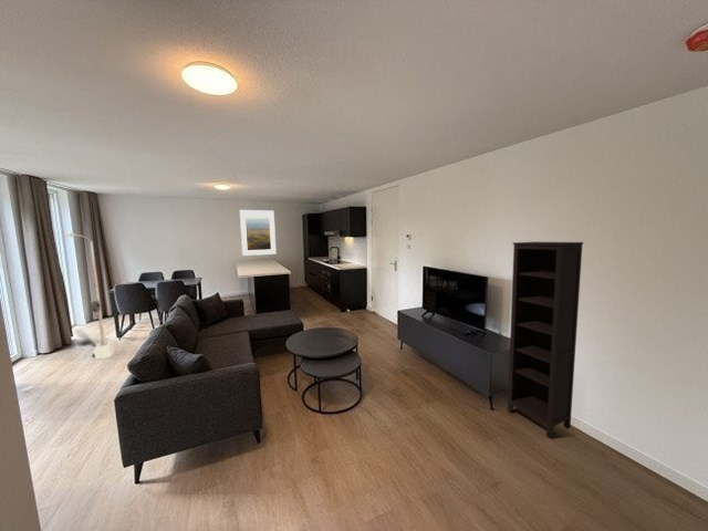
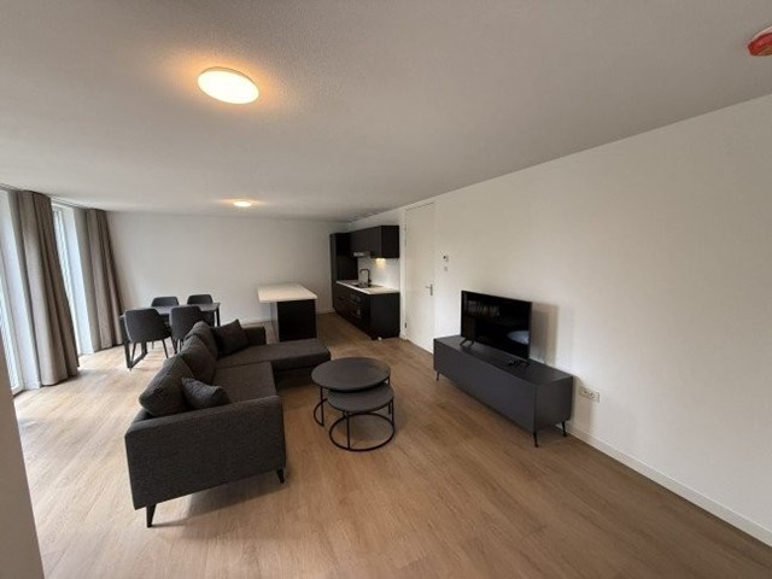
- street lamp (92, 302)
- bookcase (541, 333)
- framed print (258, 232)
